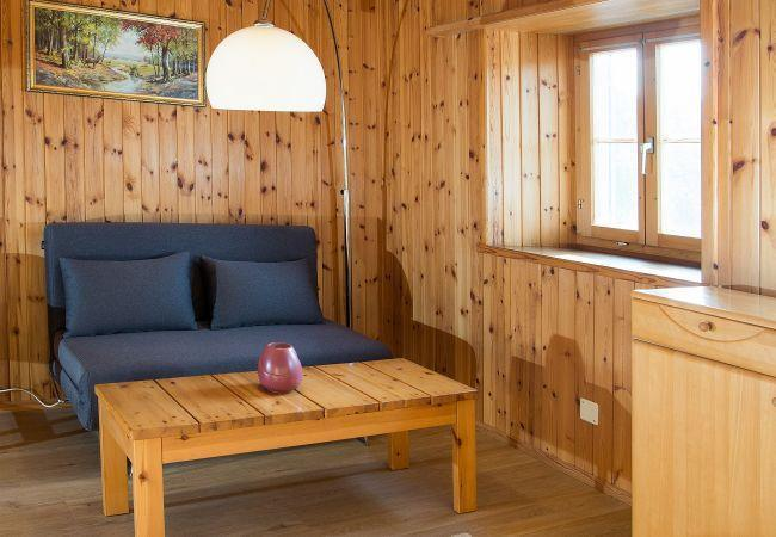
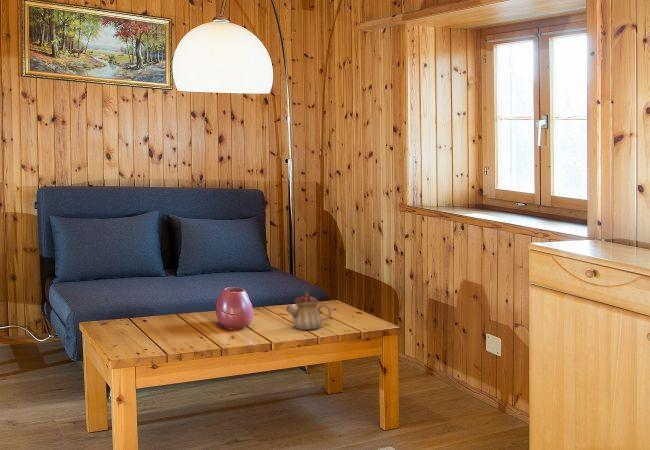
+ teapot (309, 309)
